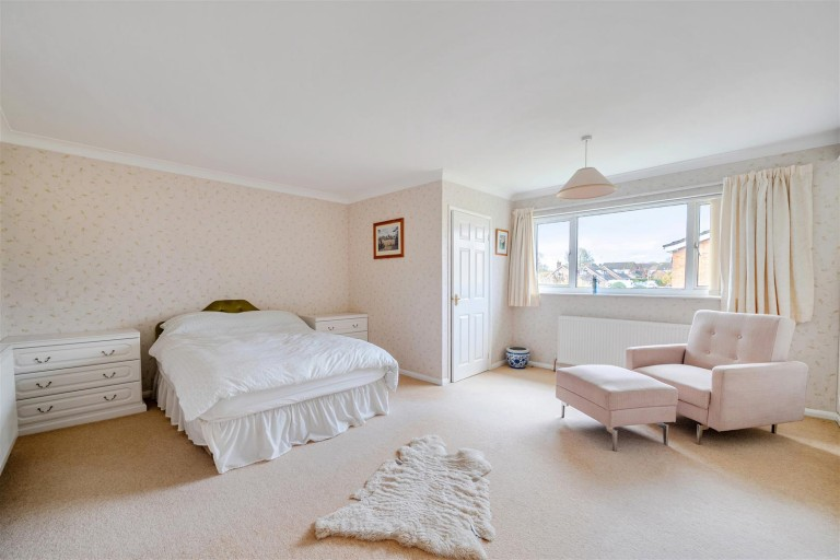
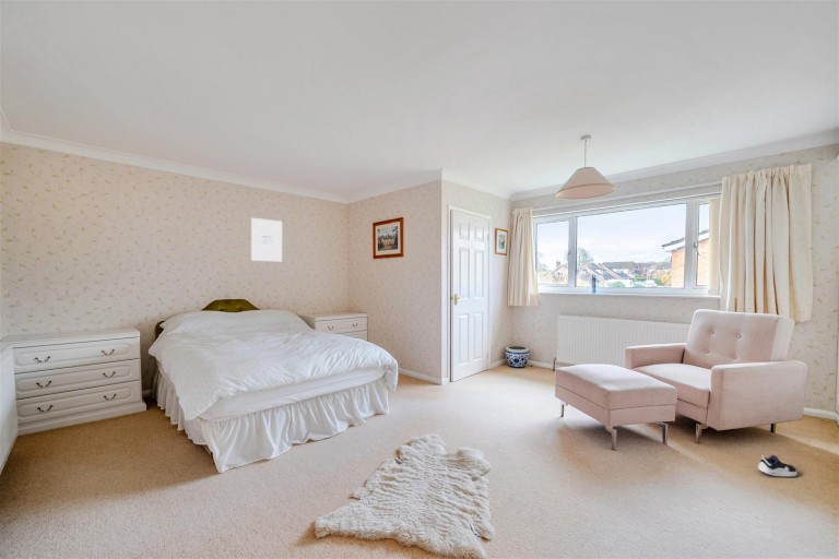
+ wall art (267, 240)
+ shoe (777, 464)
